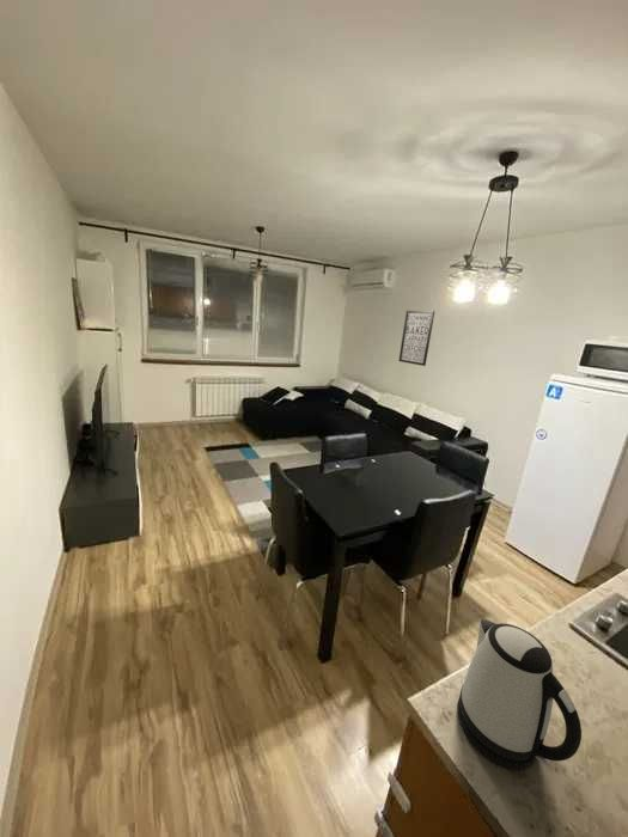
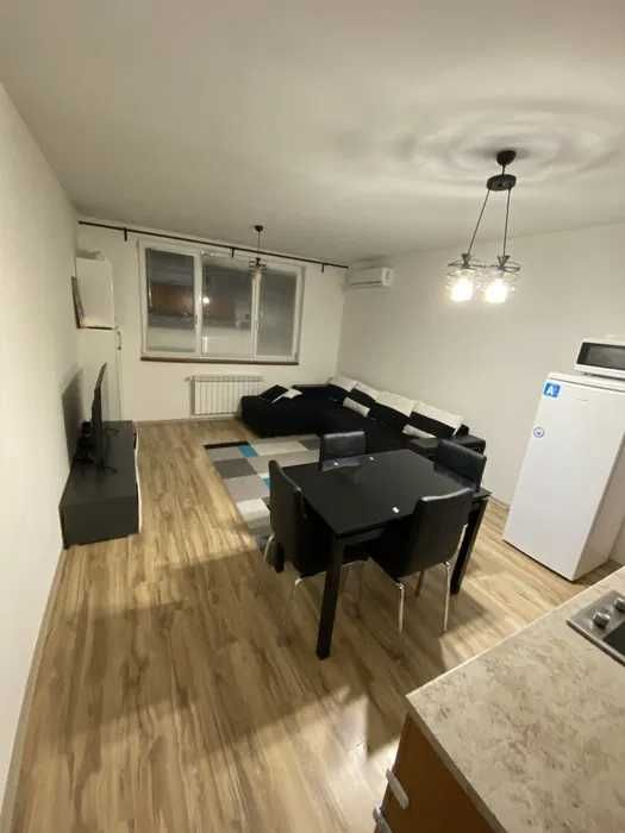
- wall art (415, 337)
- kettle (517, 696)
